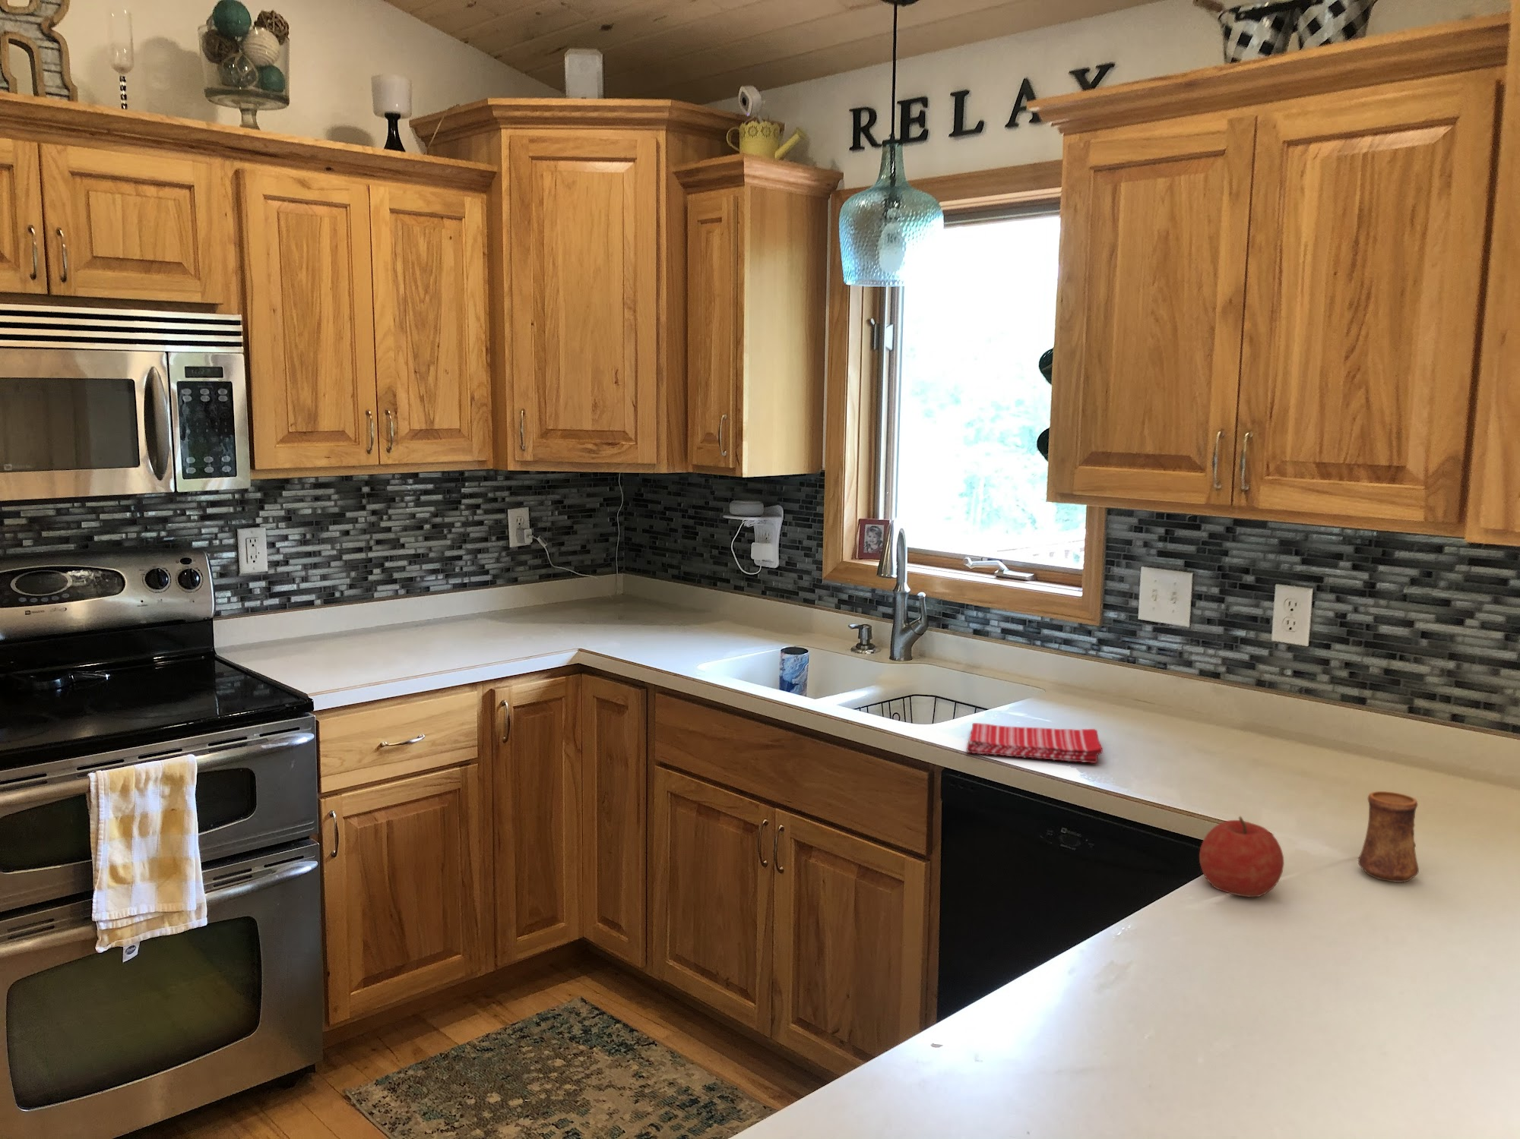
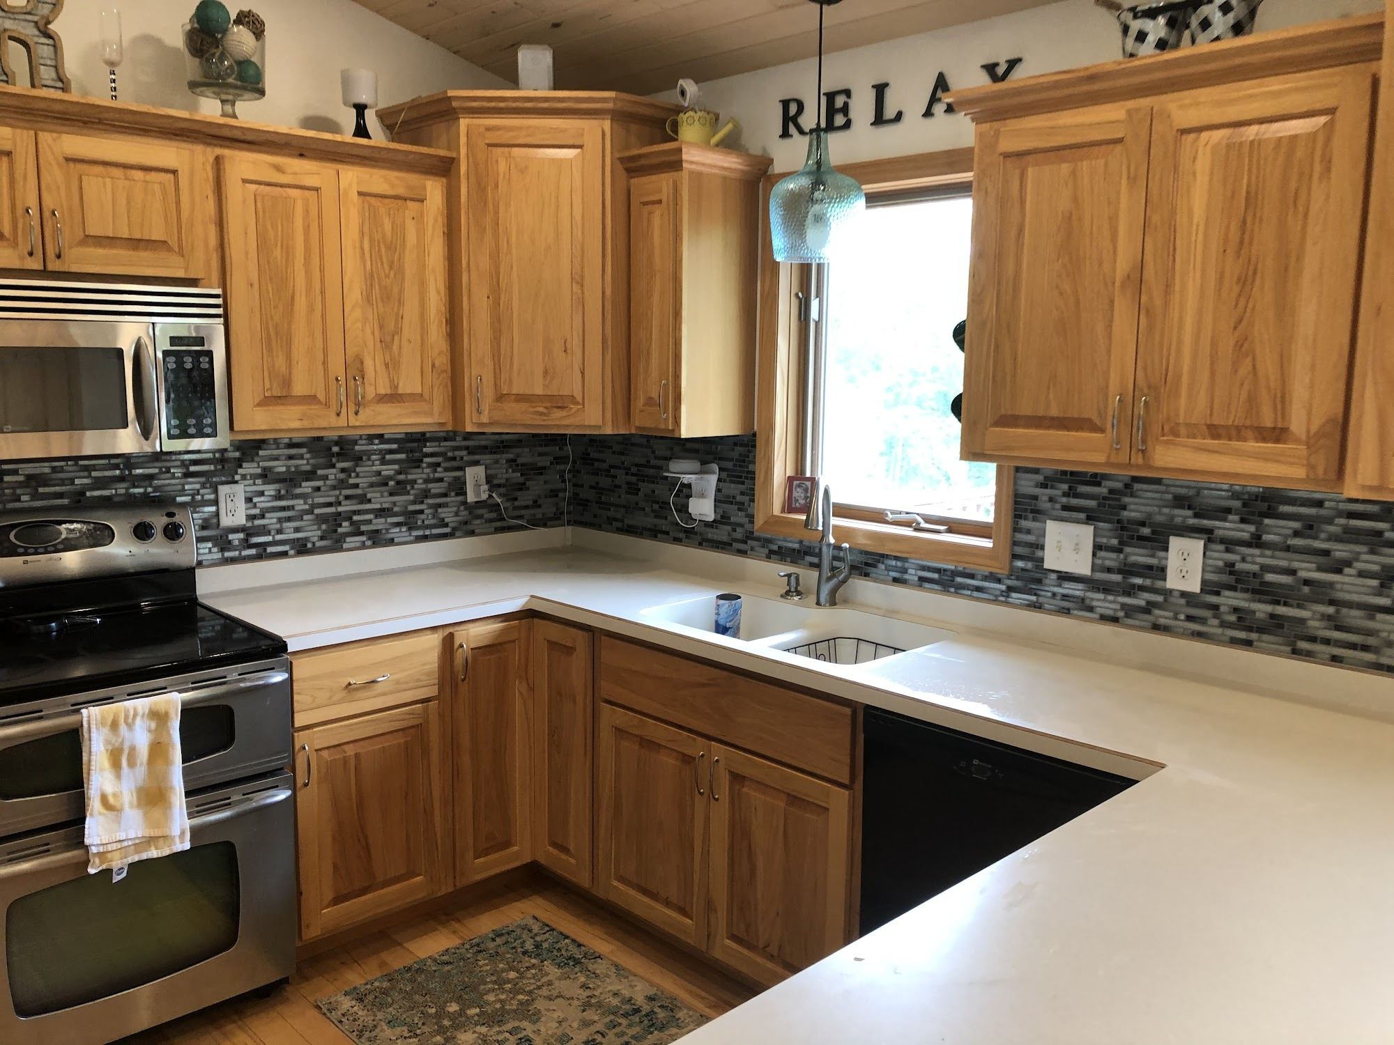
- cup (1390, 836)
- fruit (1240, 852)
- dish towel (1034, 739)
